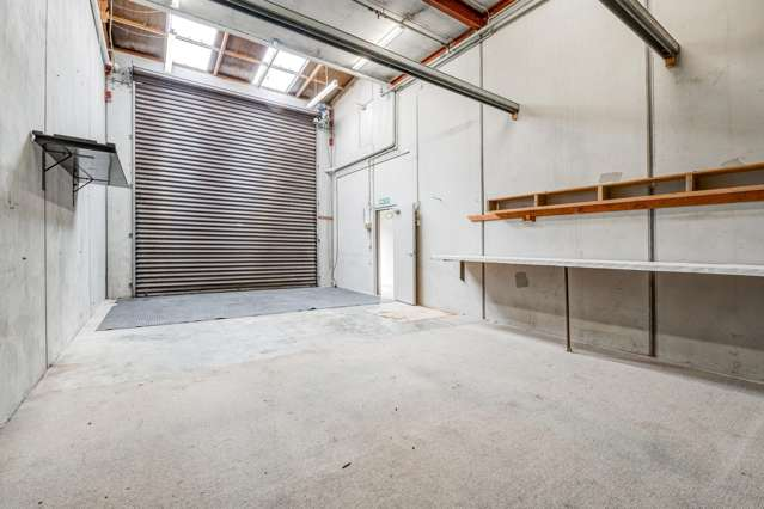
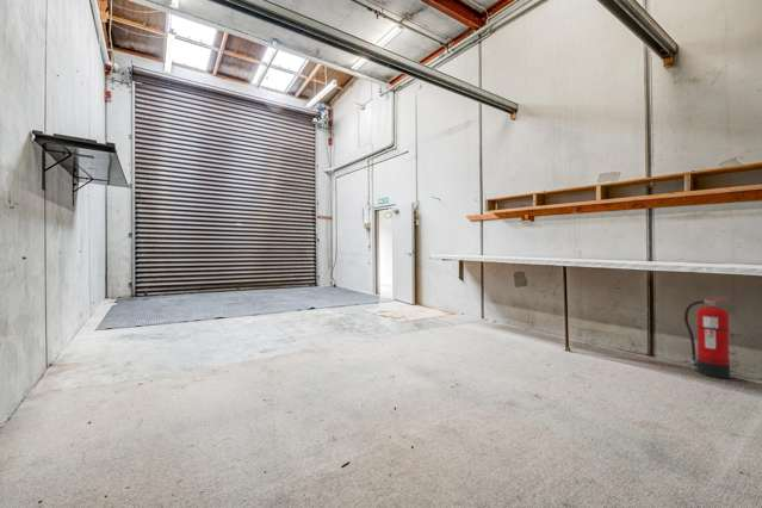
+ fire extinguisher (707, 334)
